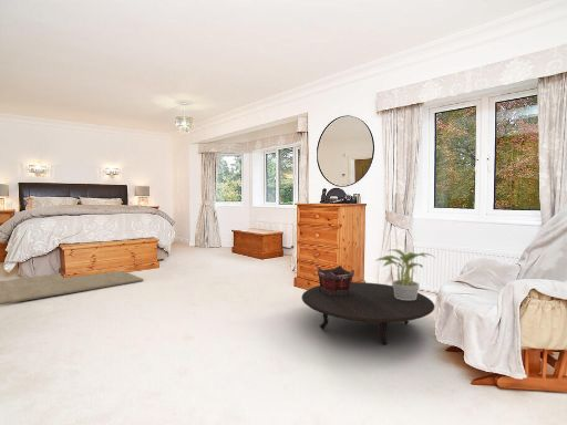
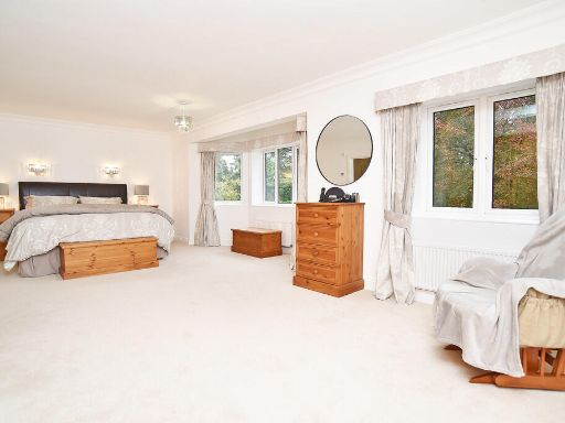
- rug (62, 282)
- decorative container (334, 279)
- potted plant (404, 273)
- table (364, 311)
